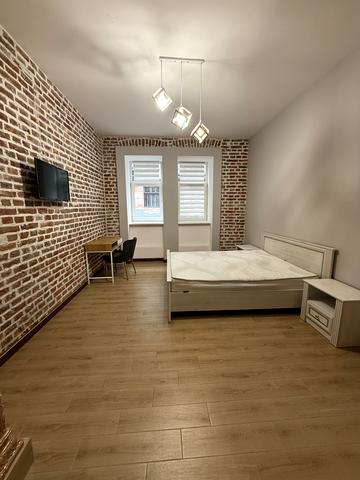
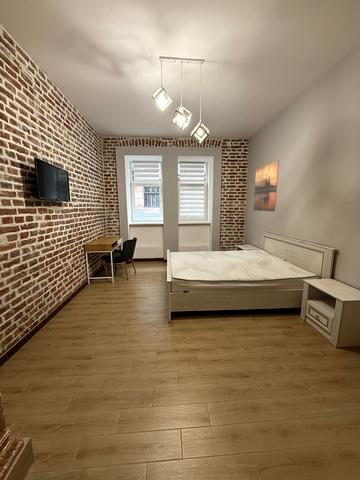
+ wall art (264, 188)
